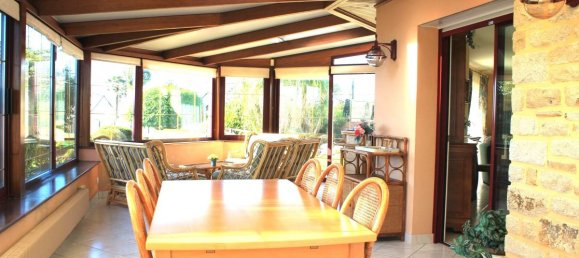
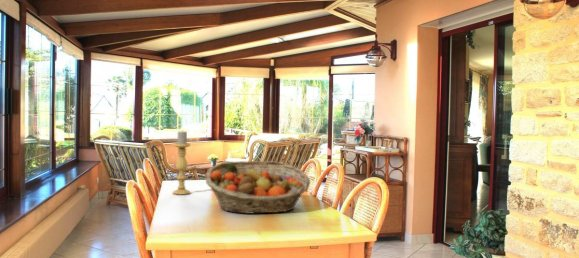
+ candle holder (181, 161)
+ fruit basket (257, 185)
